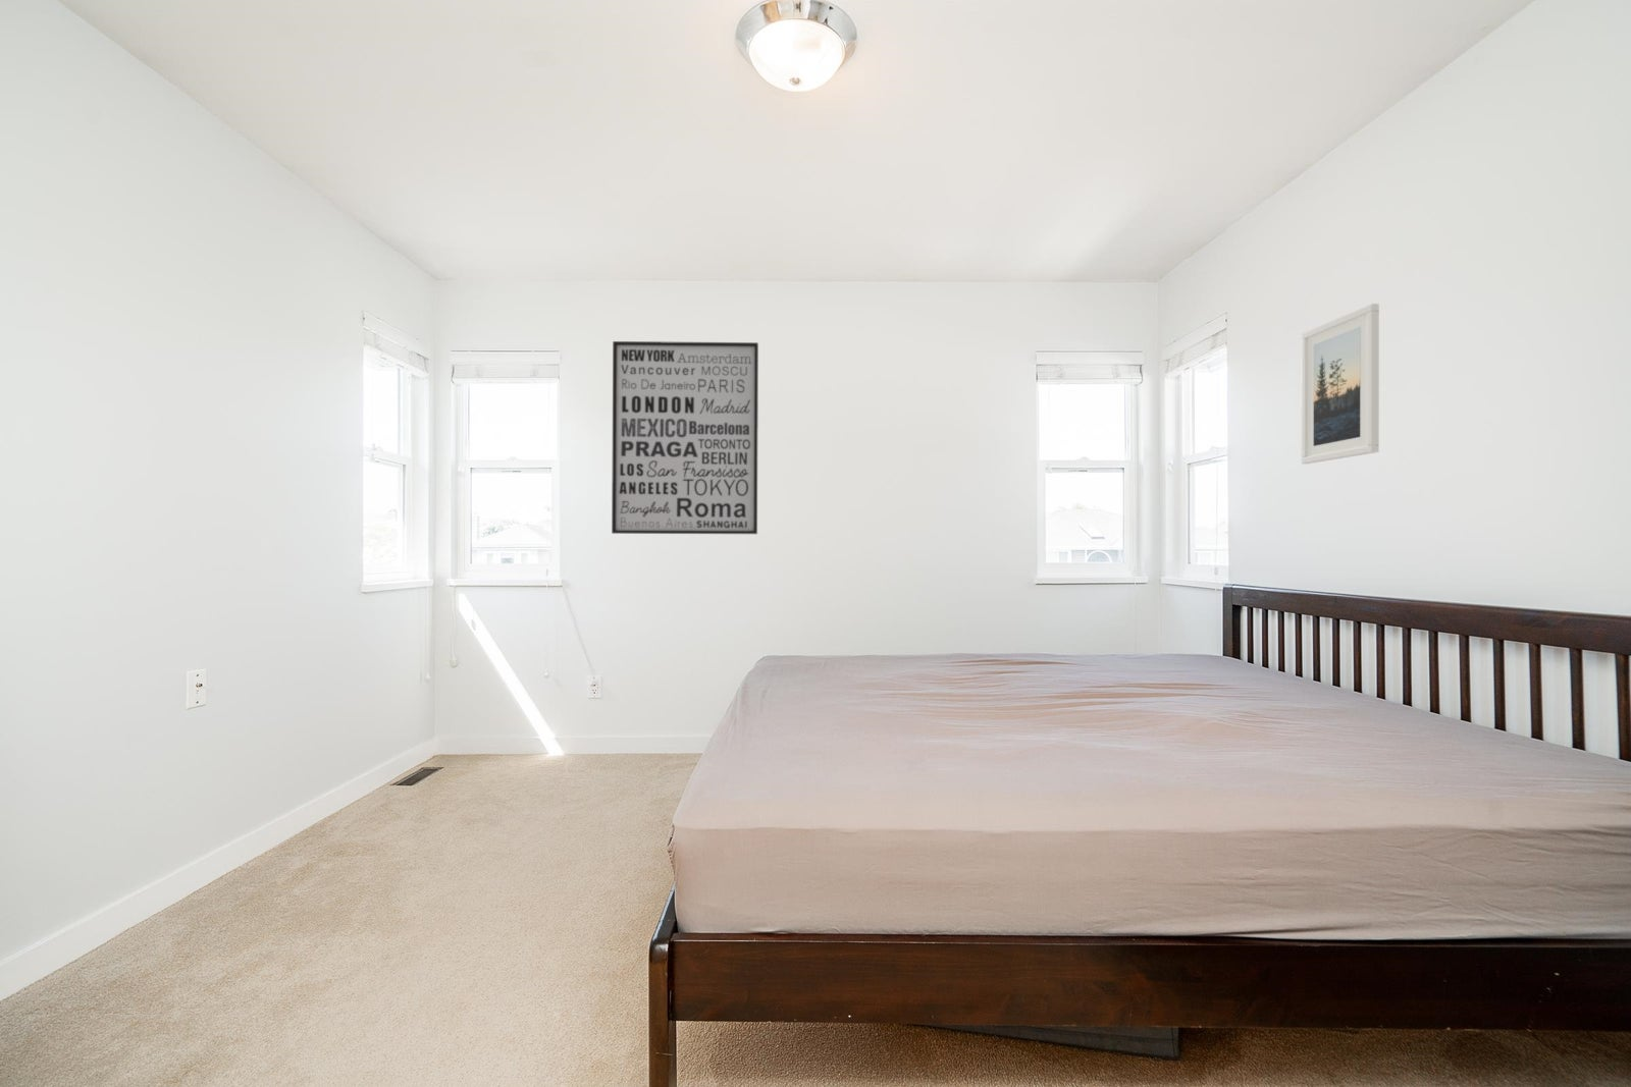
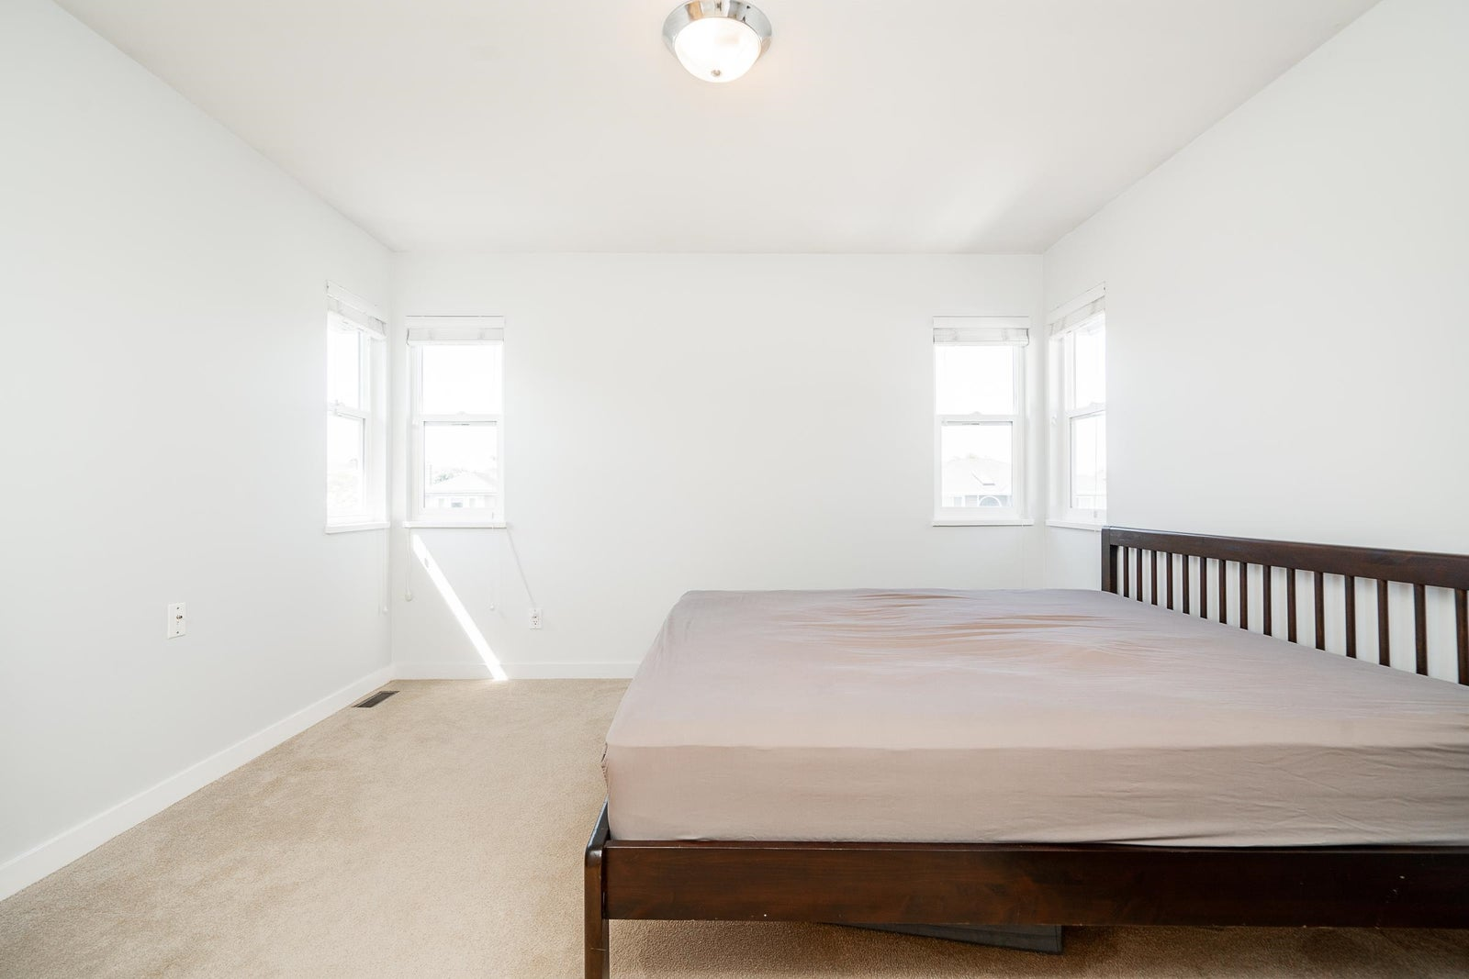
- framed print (1337, 388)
- wall art (684, 438)
